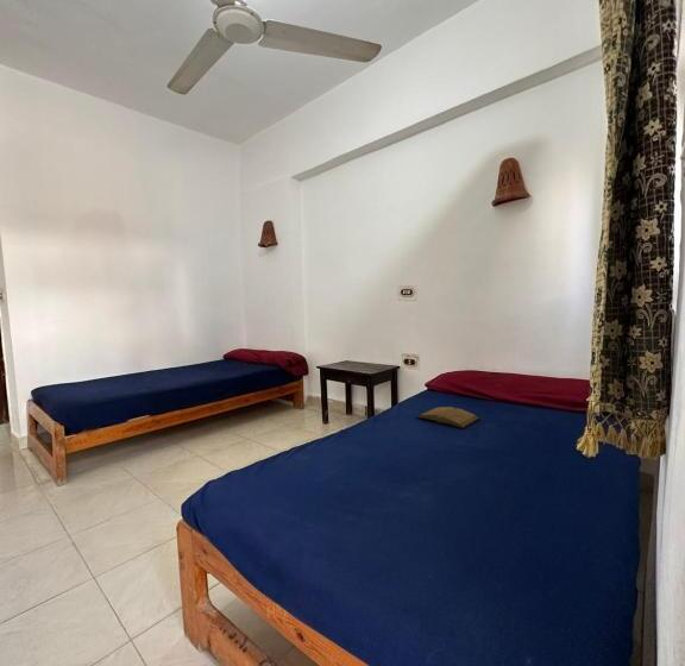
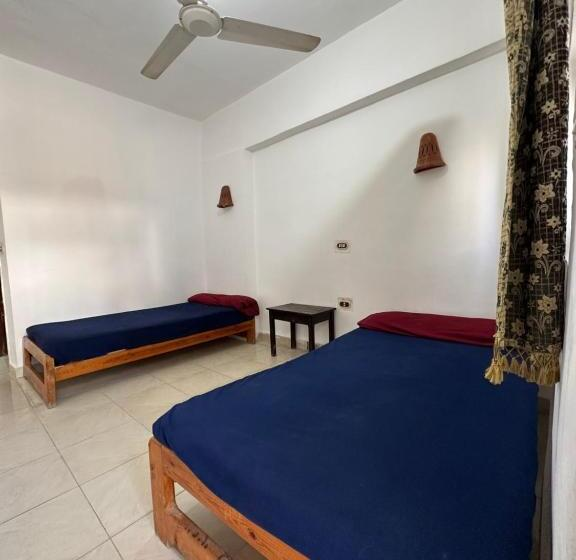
- book (447, 414)
